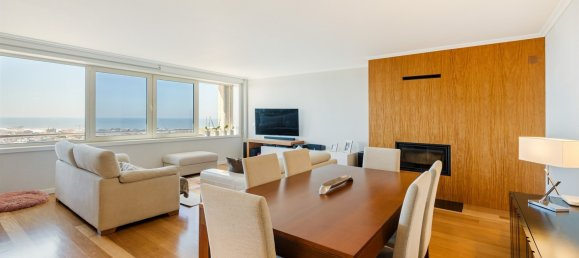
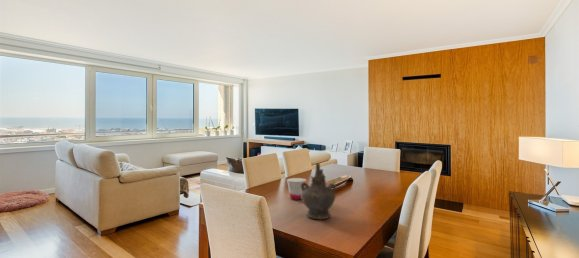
+ ceremonial vessel (318, 189)
+ cup (296, 189)
